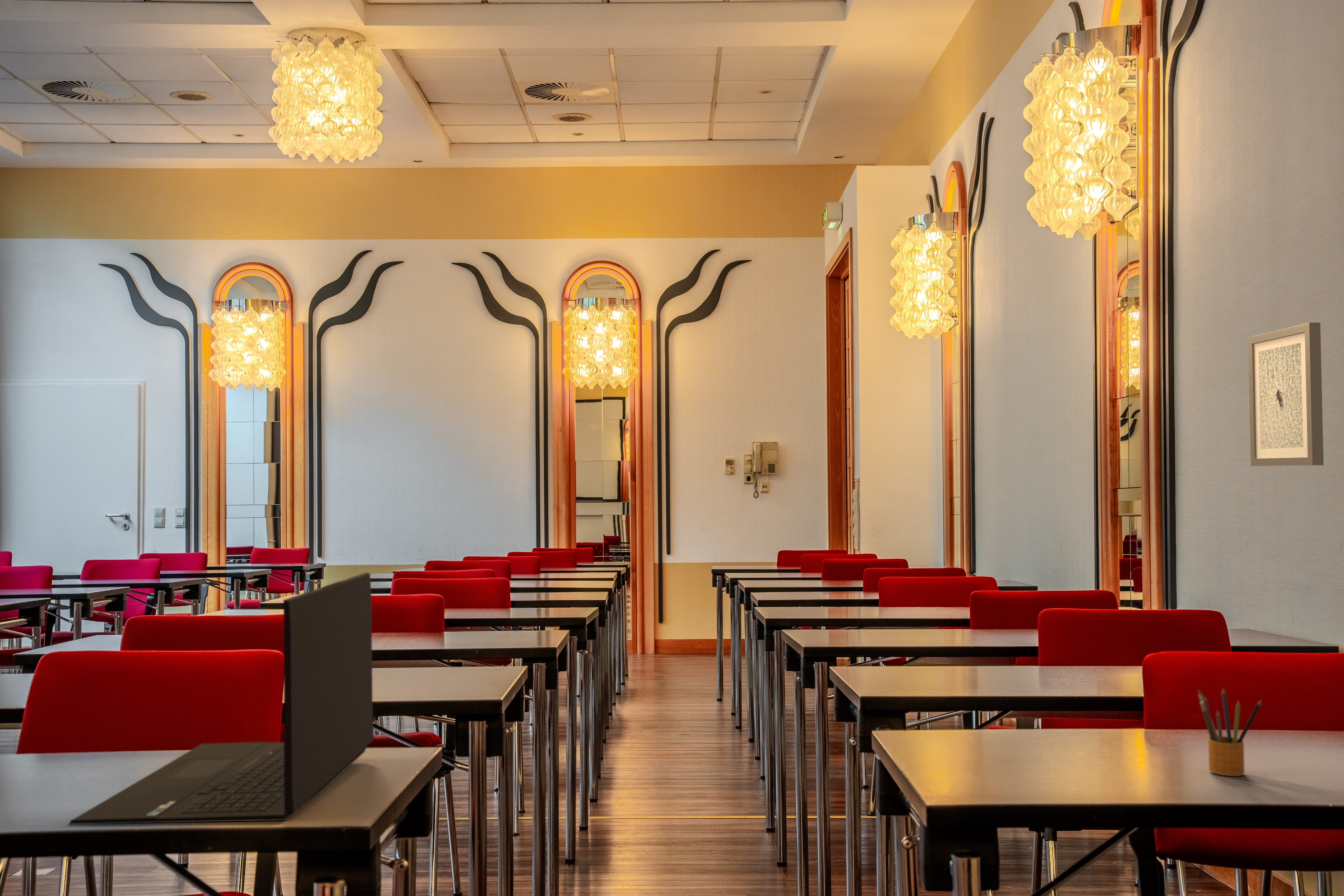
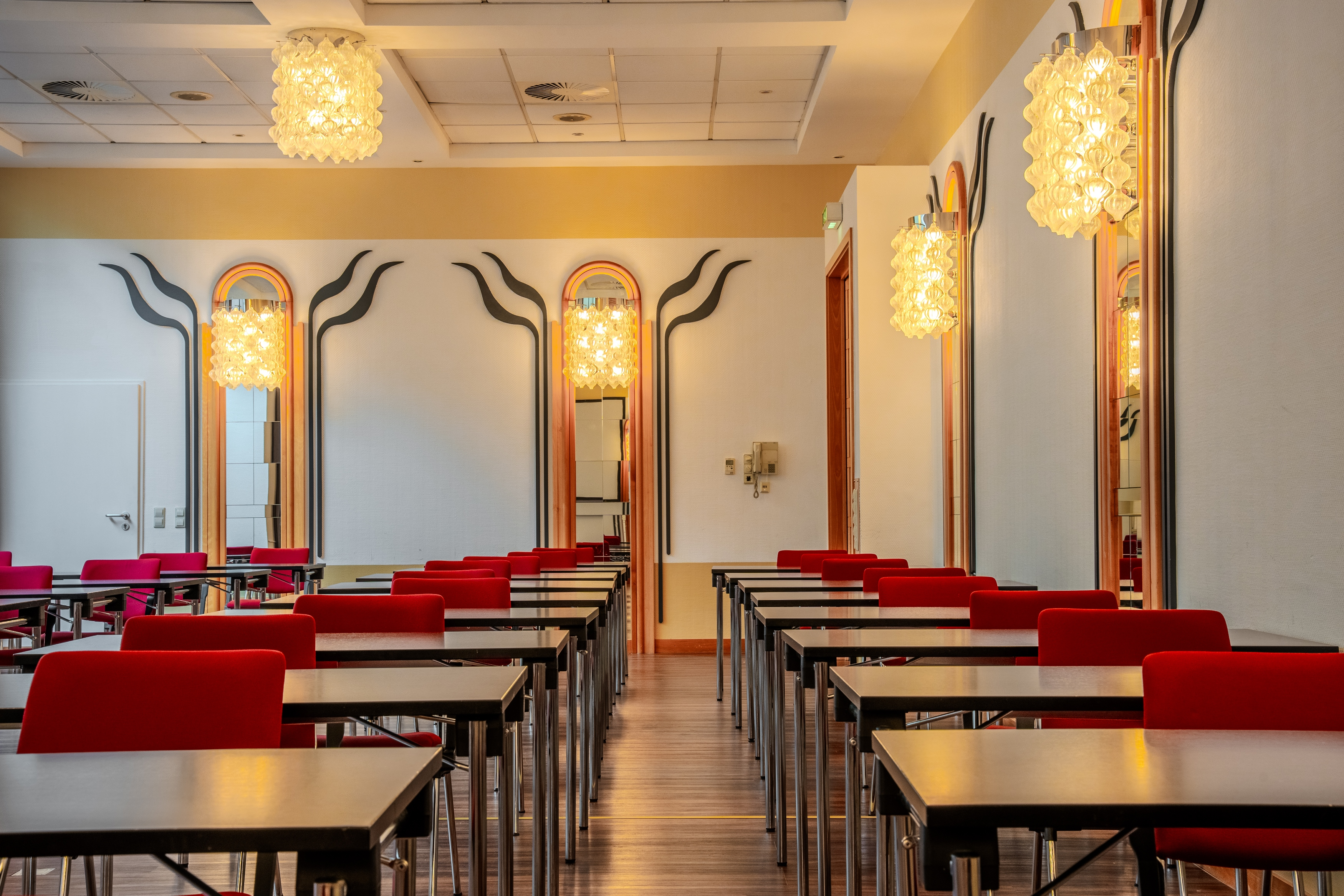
- wall art (1284, 397)
- laptop (284, 685)
- pencil box (1228, 732)
